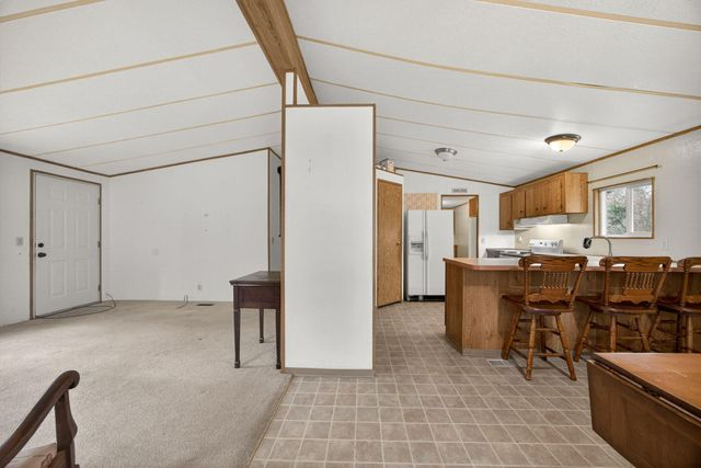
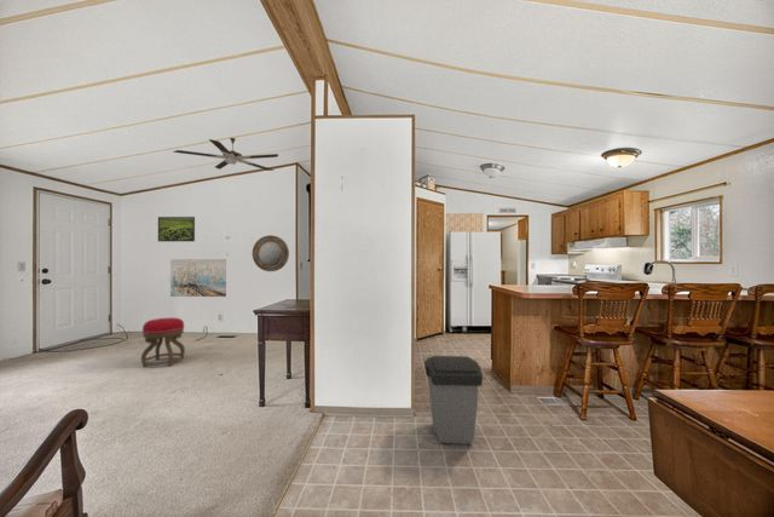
+ home mirror (270, 253)
+ wall art (198, 277)
+ ceiling fan (227, 150)
+ trash can (451, 396)
+ stool (164, 340)
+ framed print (175, 229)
